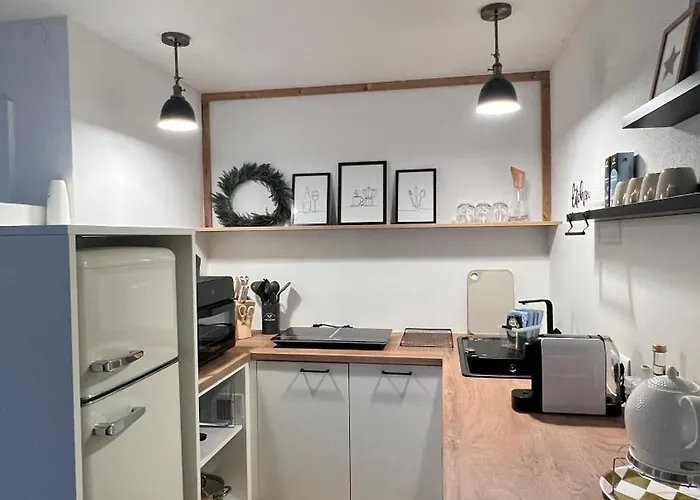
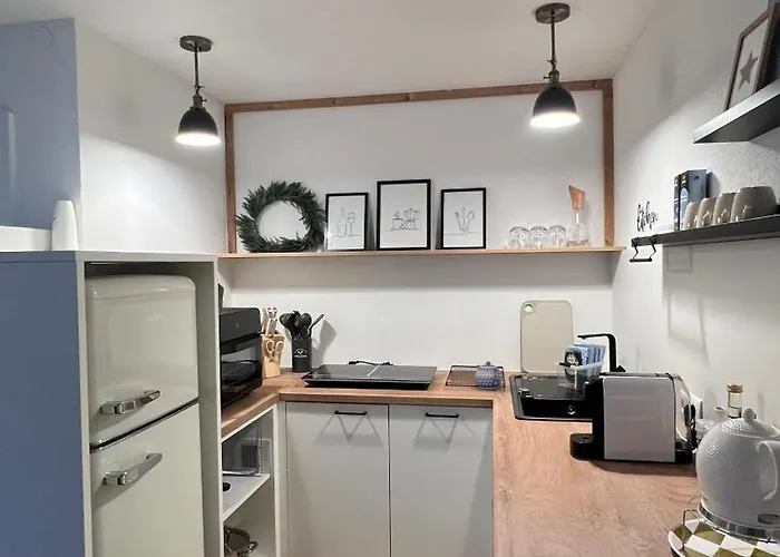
+ teapot (488, 374)
